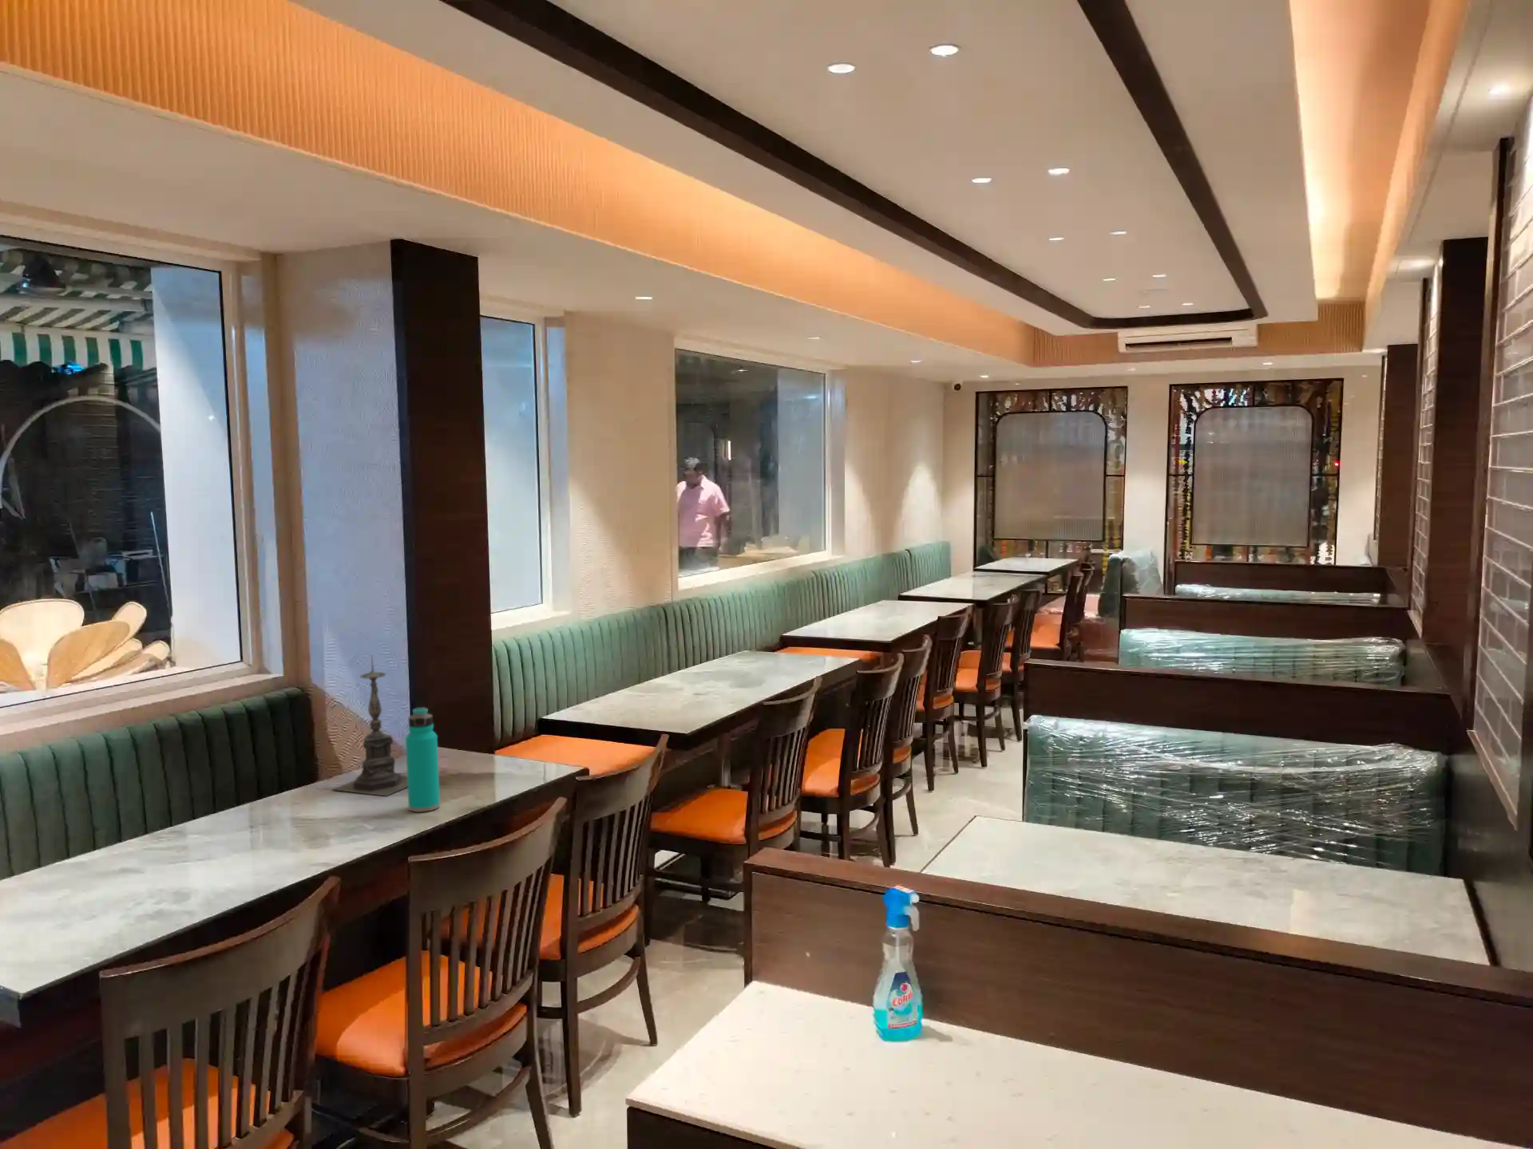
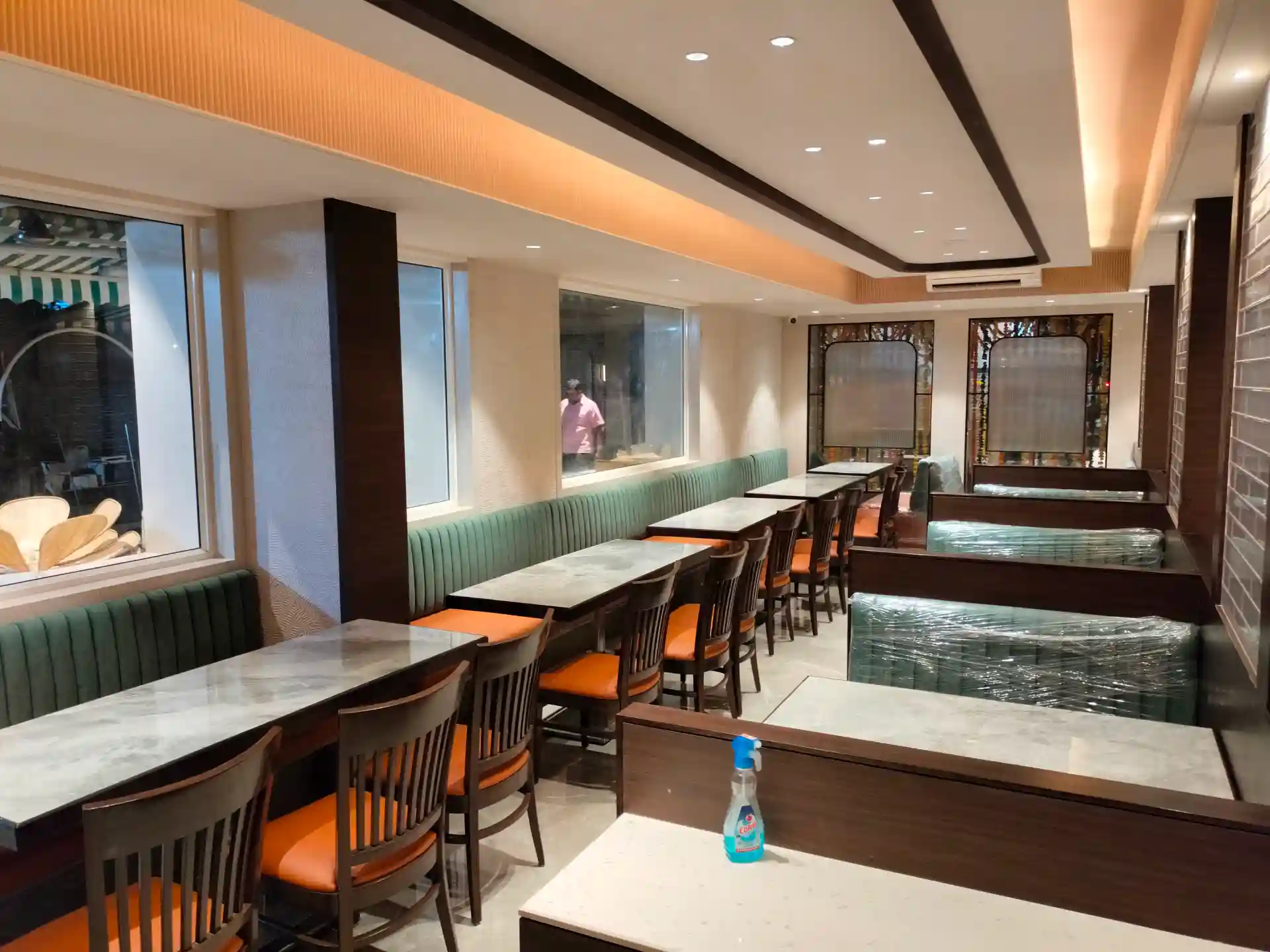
- water bottle (421, 757)
- candle holder (377, 719)
